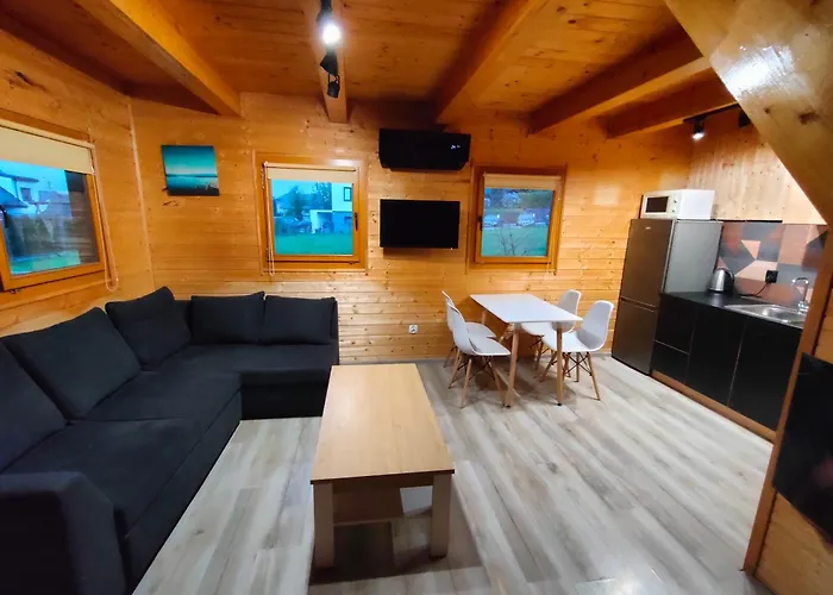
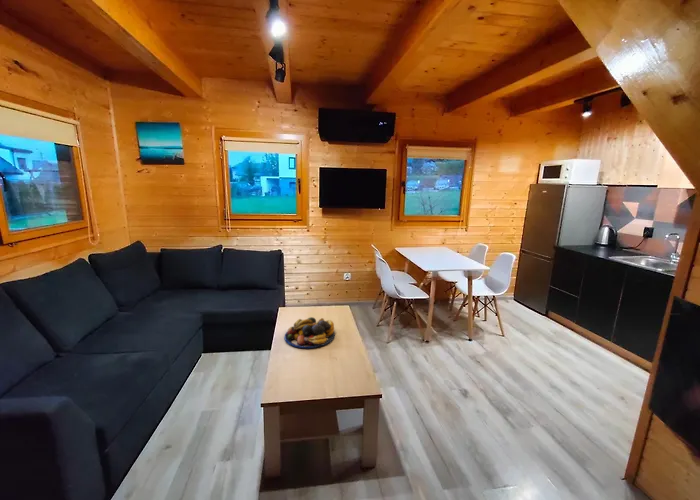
+ fruit bowl (309, 327)
